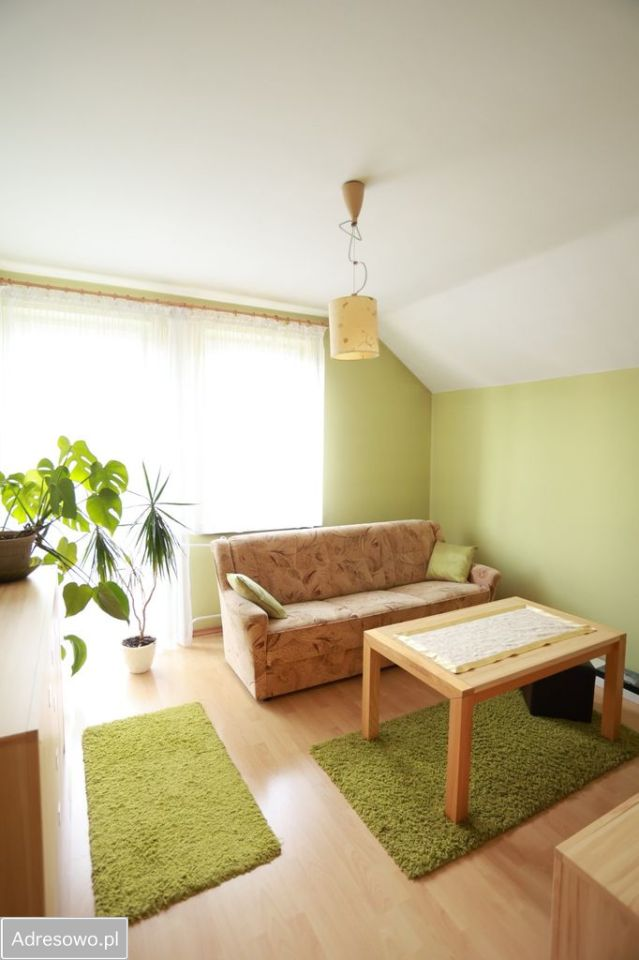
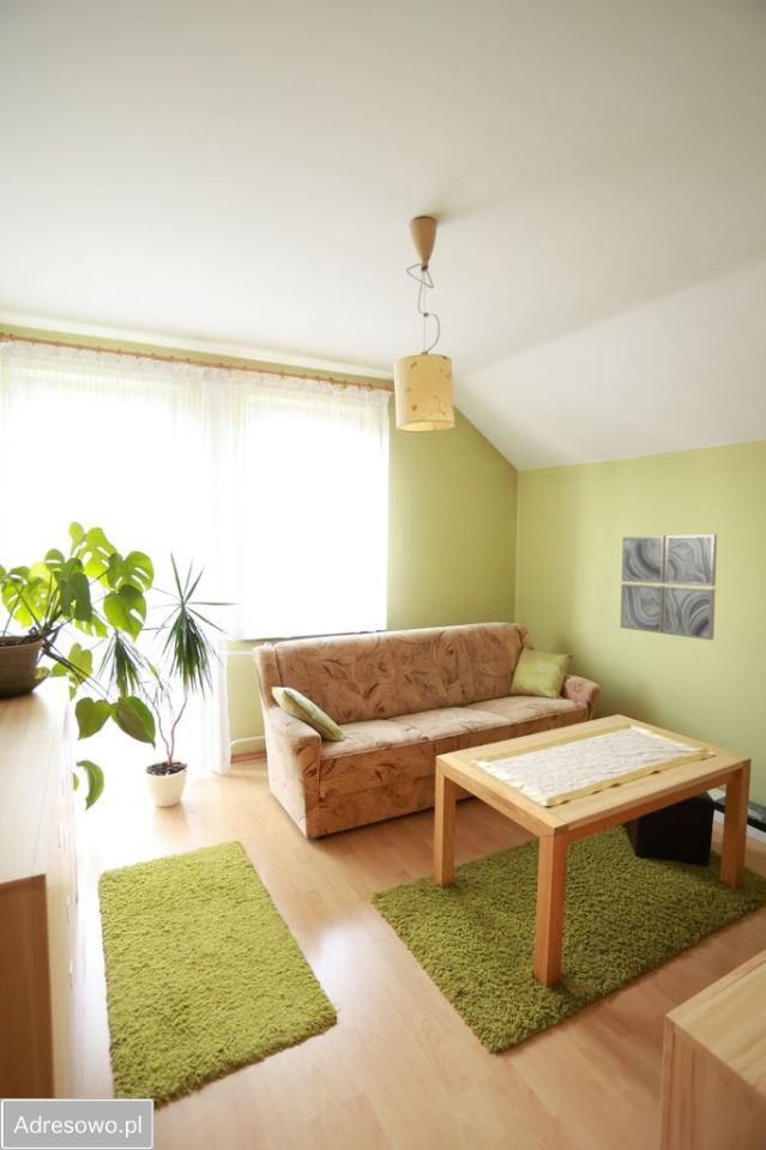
+ wall art (664, 586)
